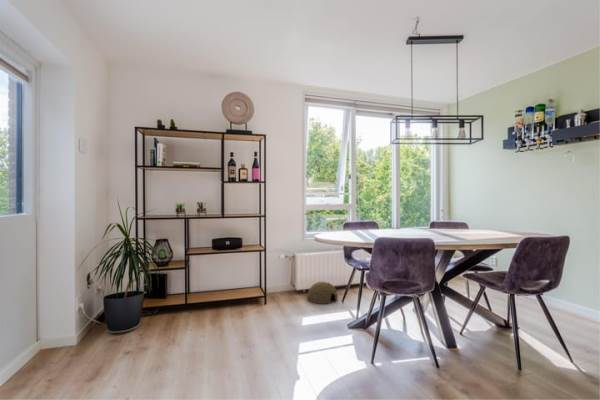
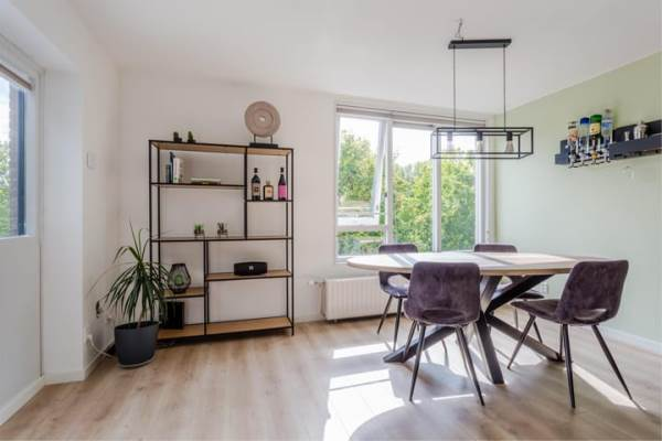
- woven basket (322, 290)
